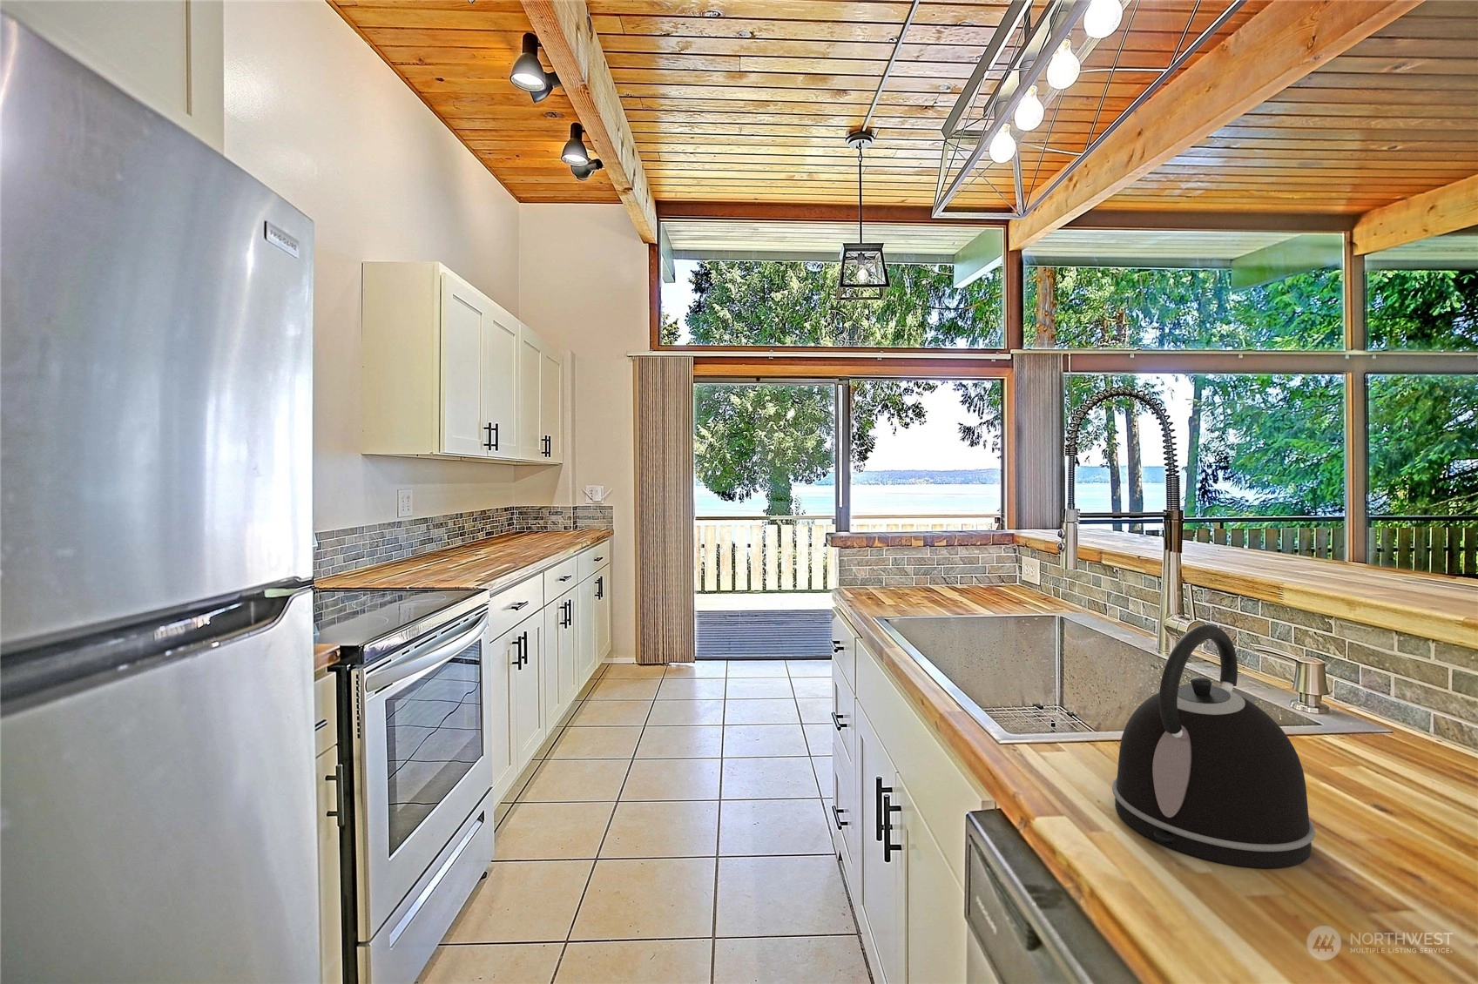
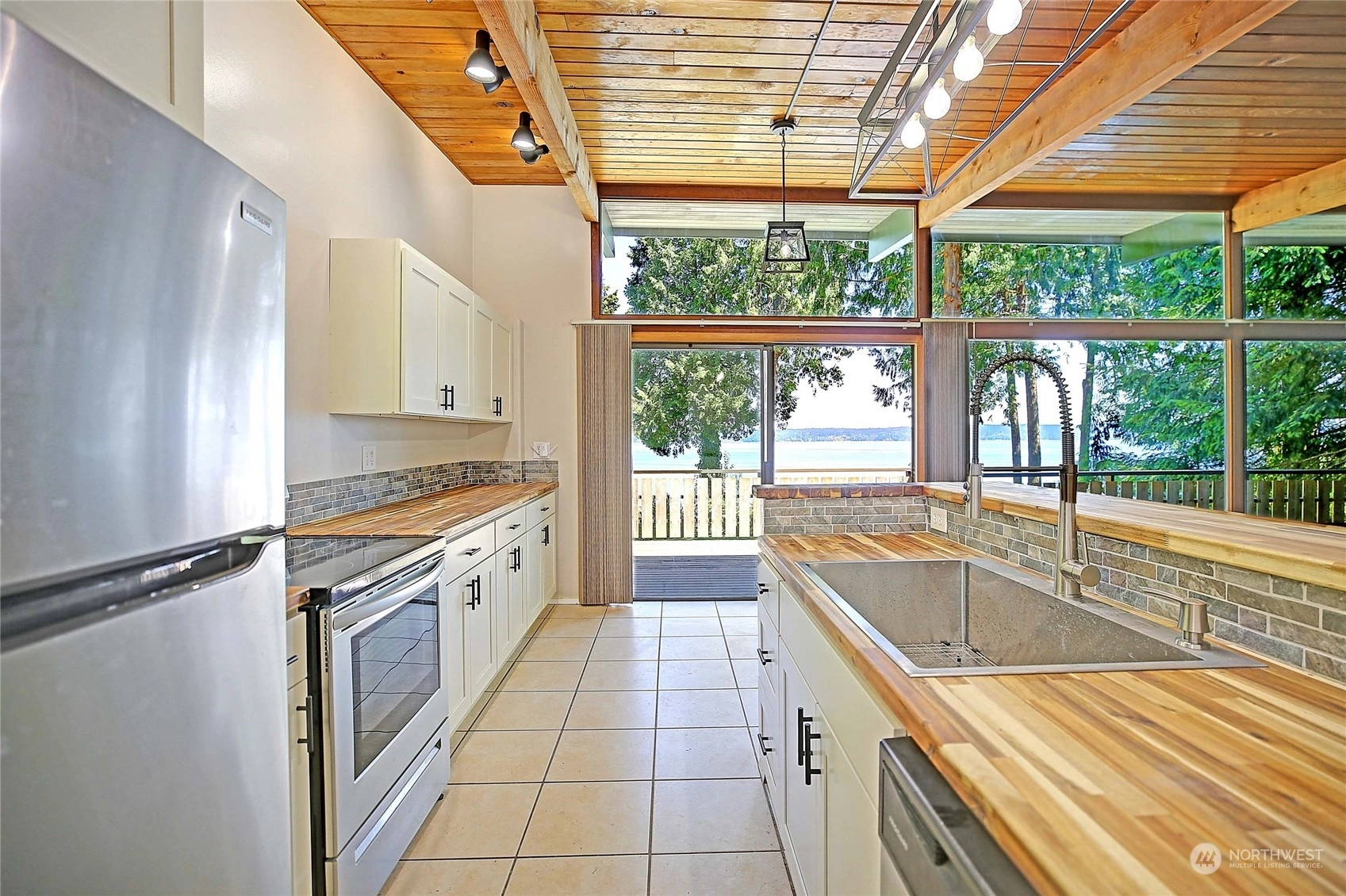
- kettle (1206, 724)
